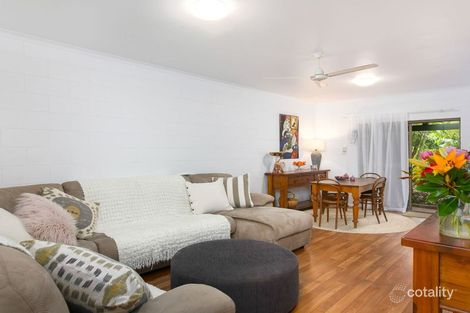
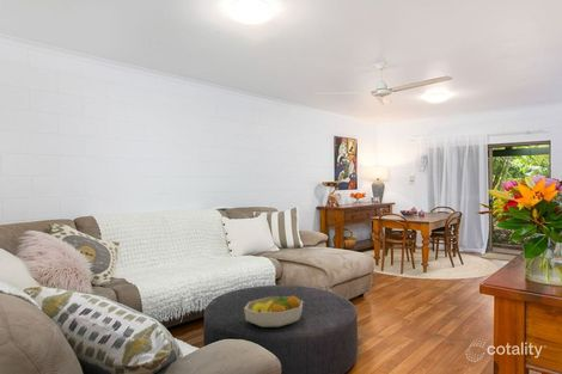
+ fruit bowl (274, 308)
